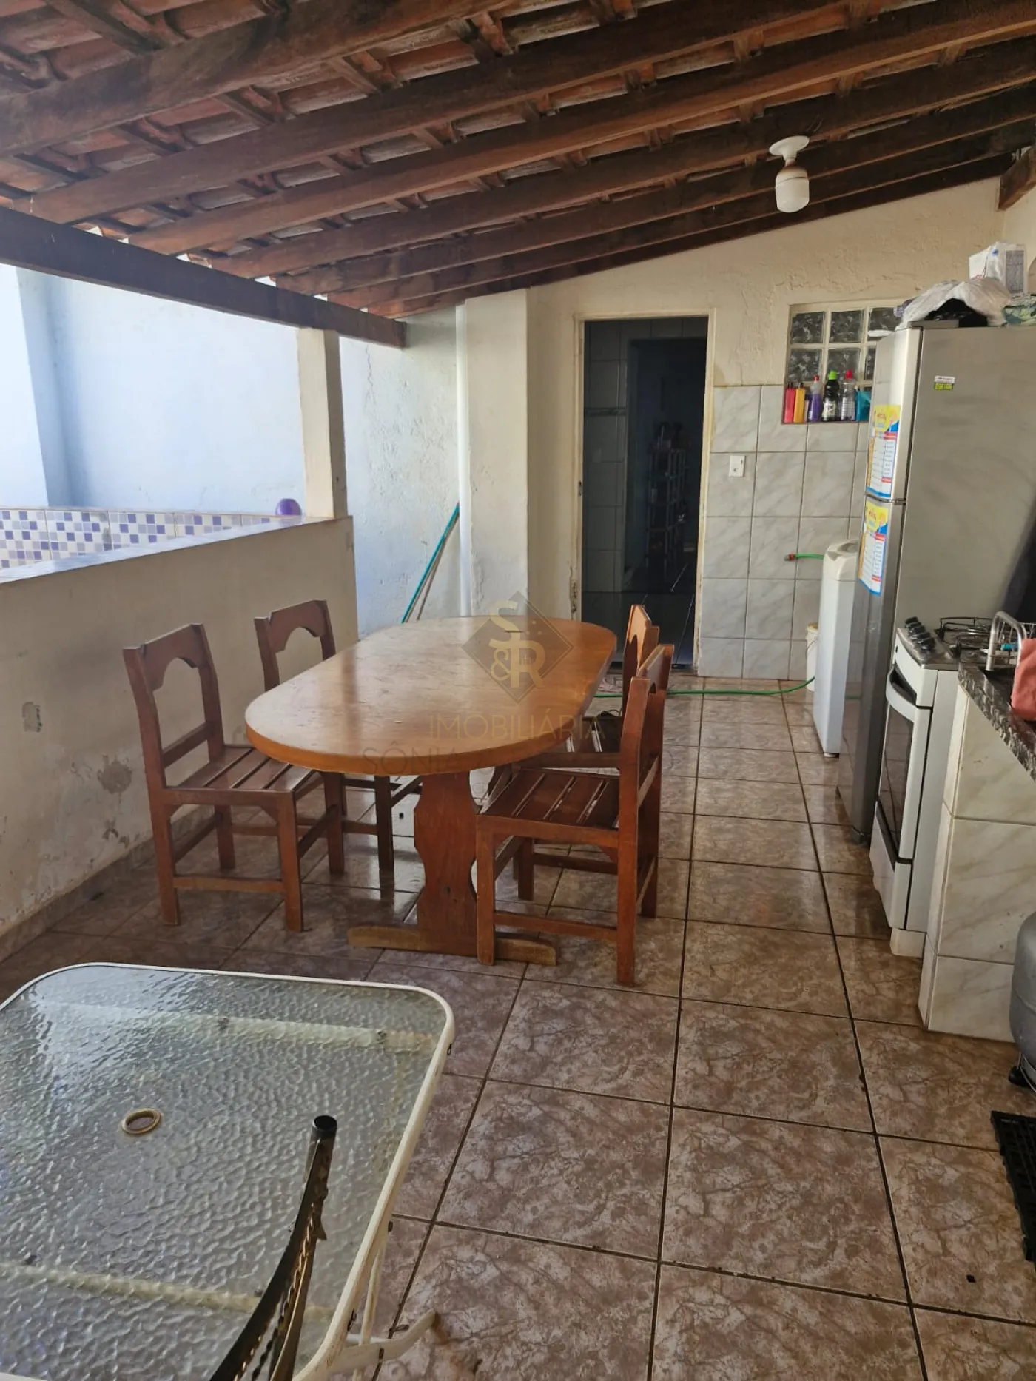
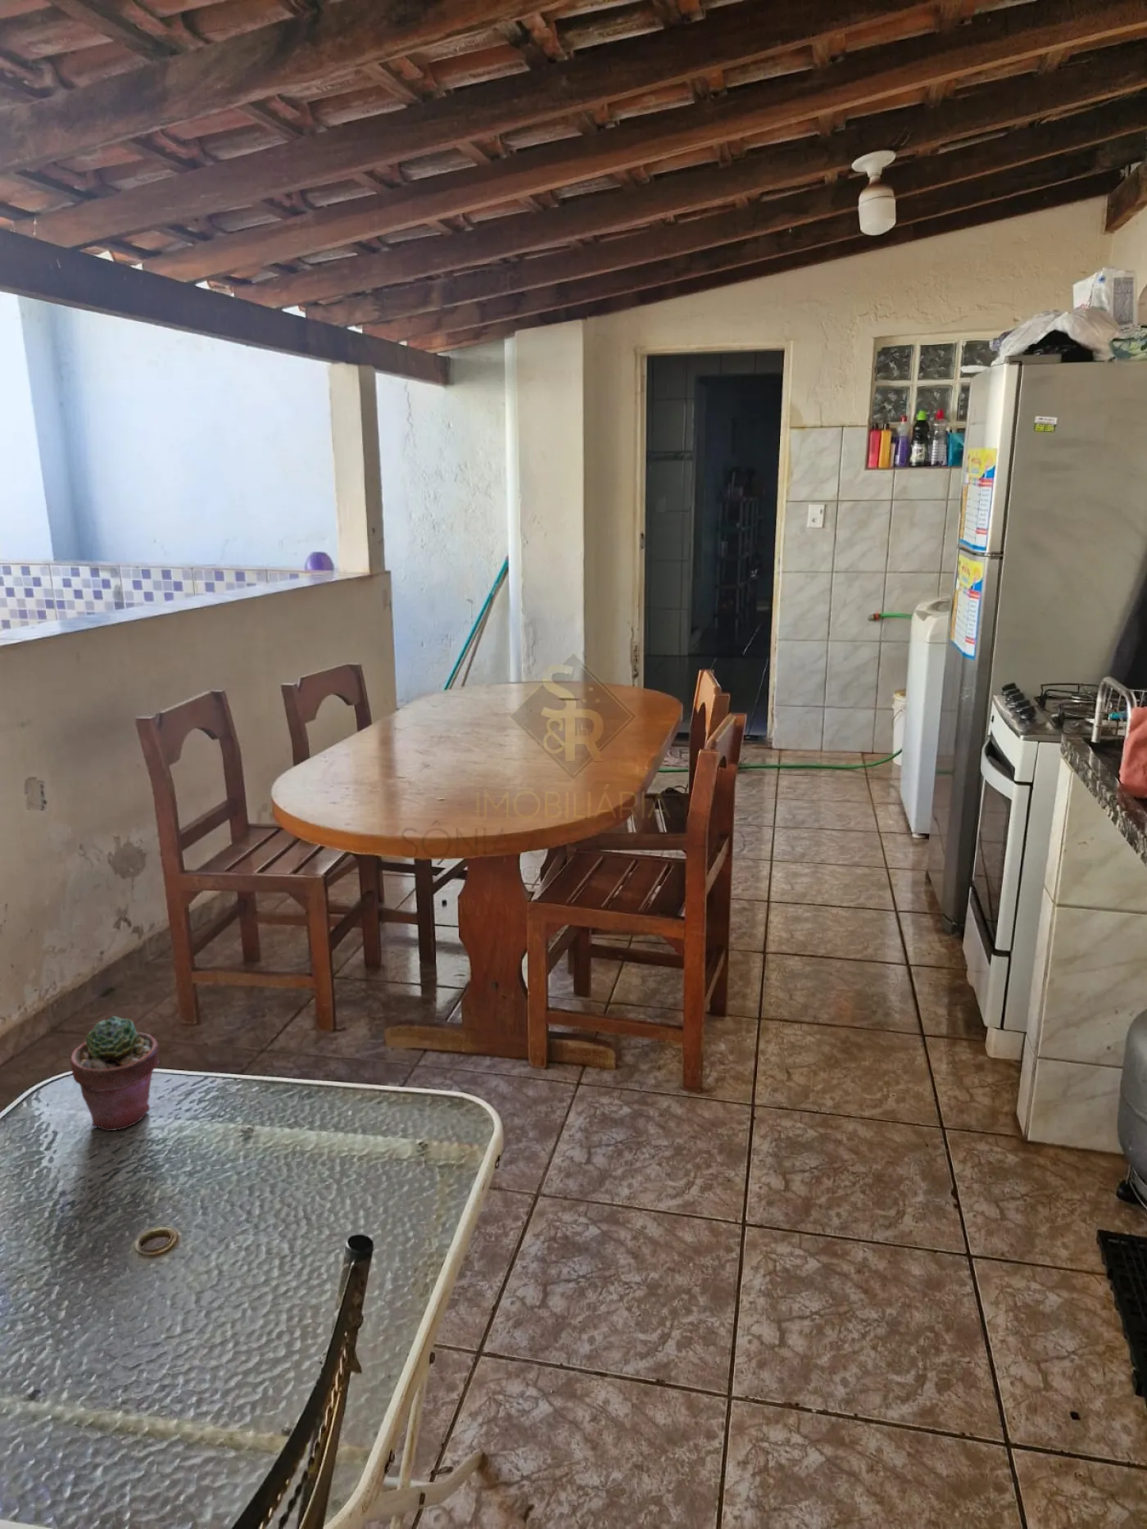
+ potted succulent (117, 1069)
